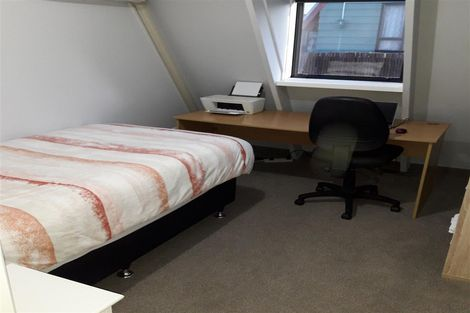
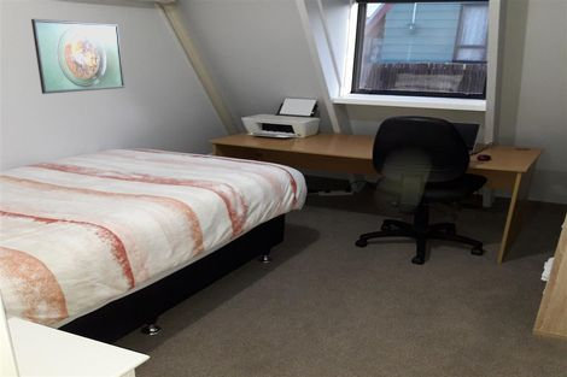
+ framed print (82, 57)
